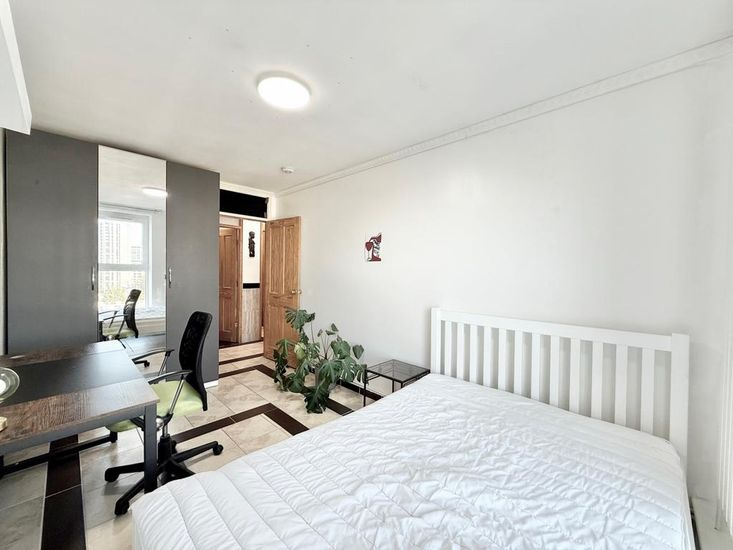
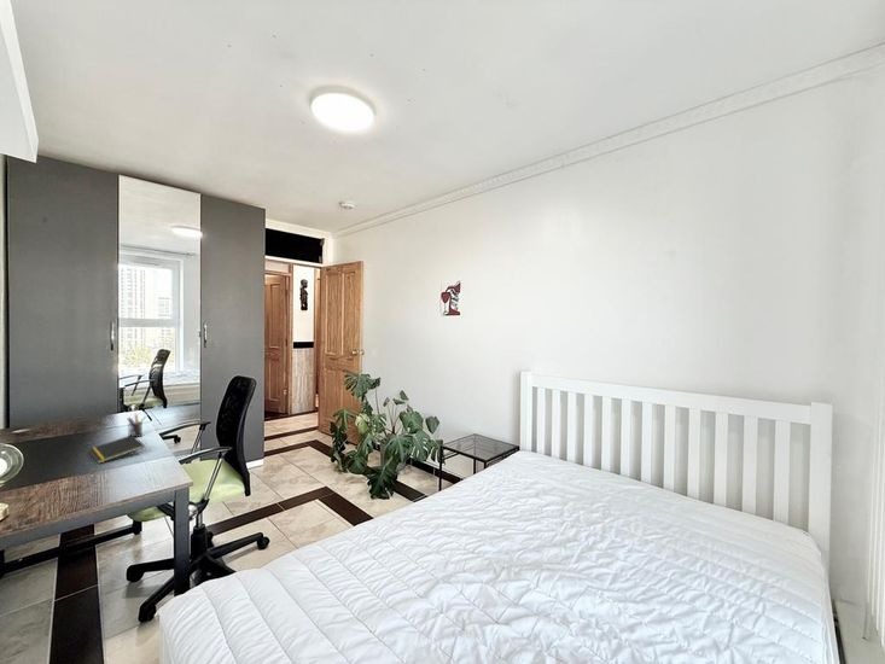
+ notepad (116, 448)
+ pen holder (136, 424)
